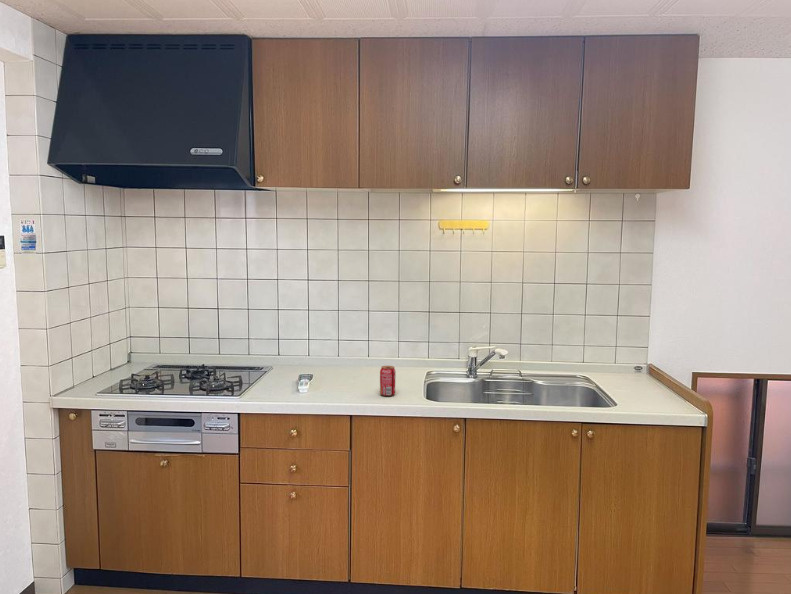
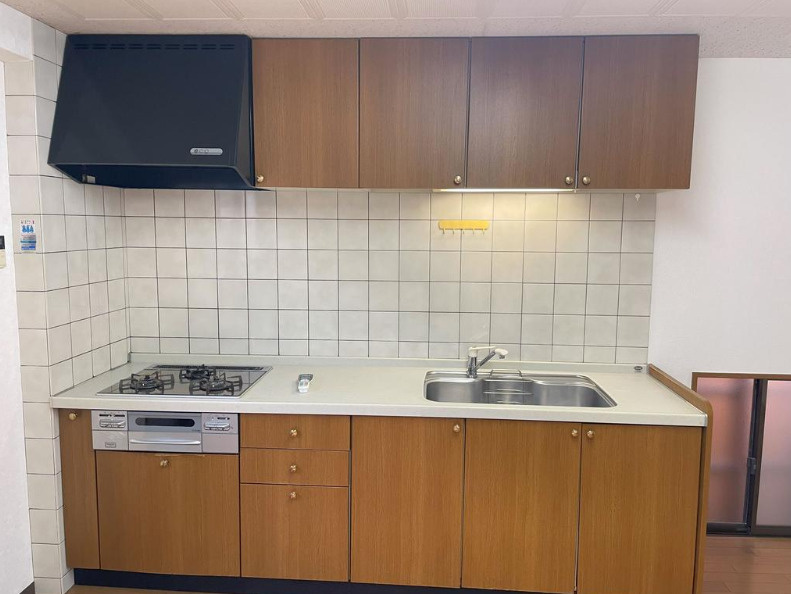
- beverage can (387, 380)
